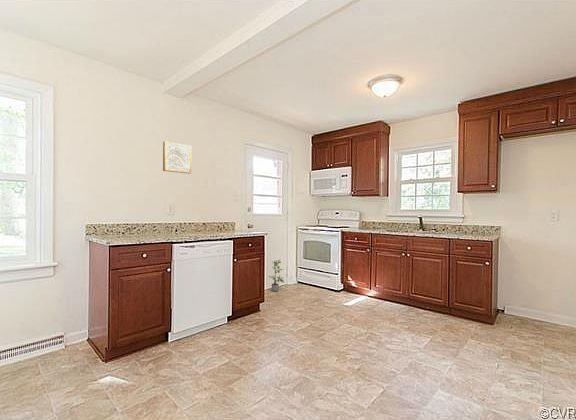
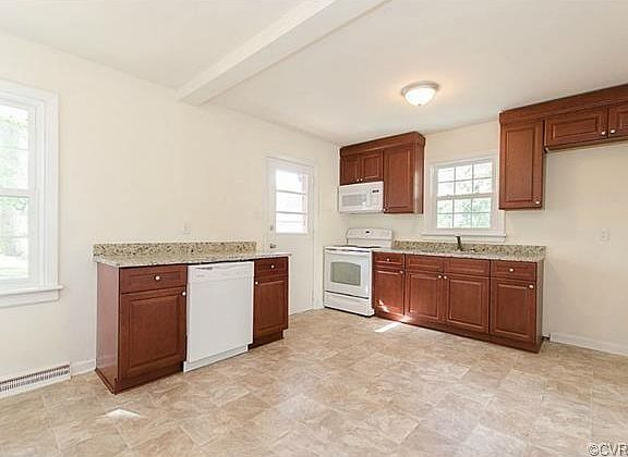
- potted plant (279, 275)
- wall art (177, 158)
